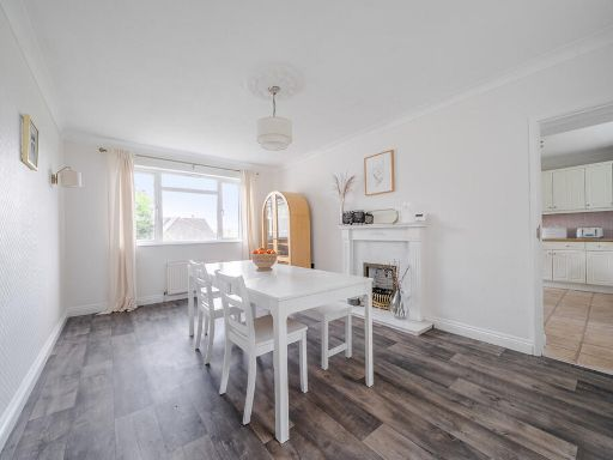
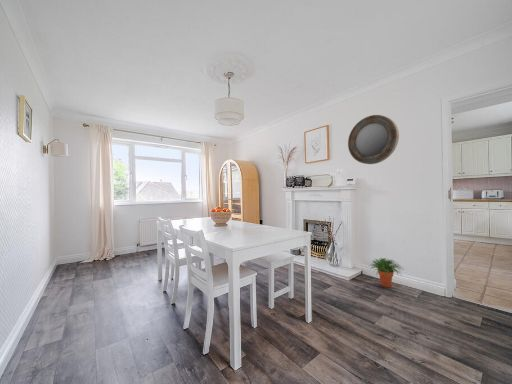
+ home mirror (371, 140)
+ potted plant (385, 271)
